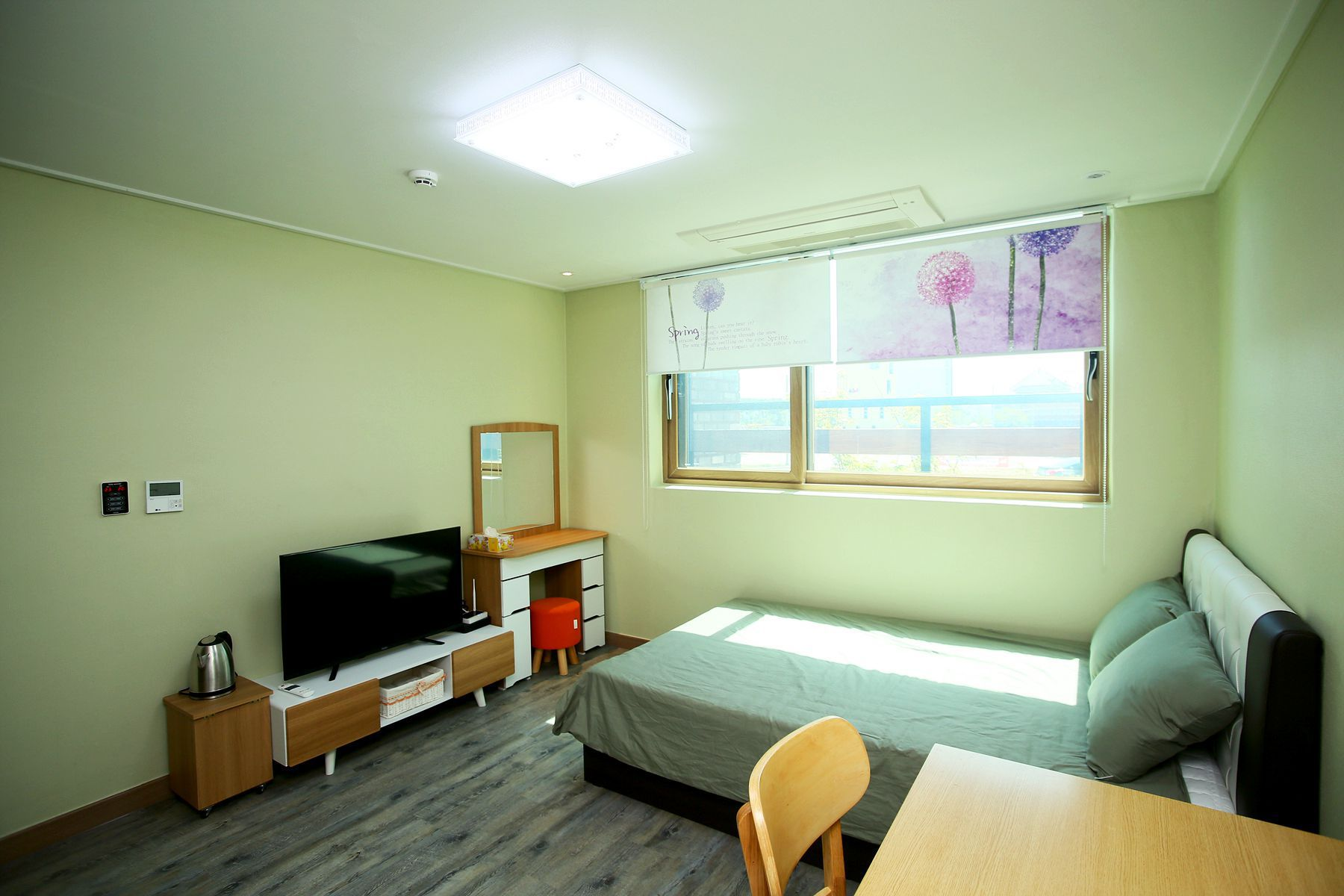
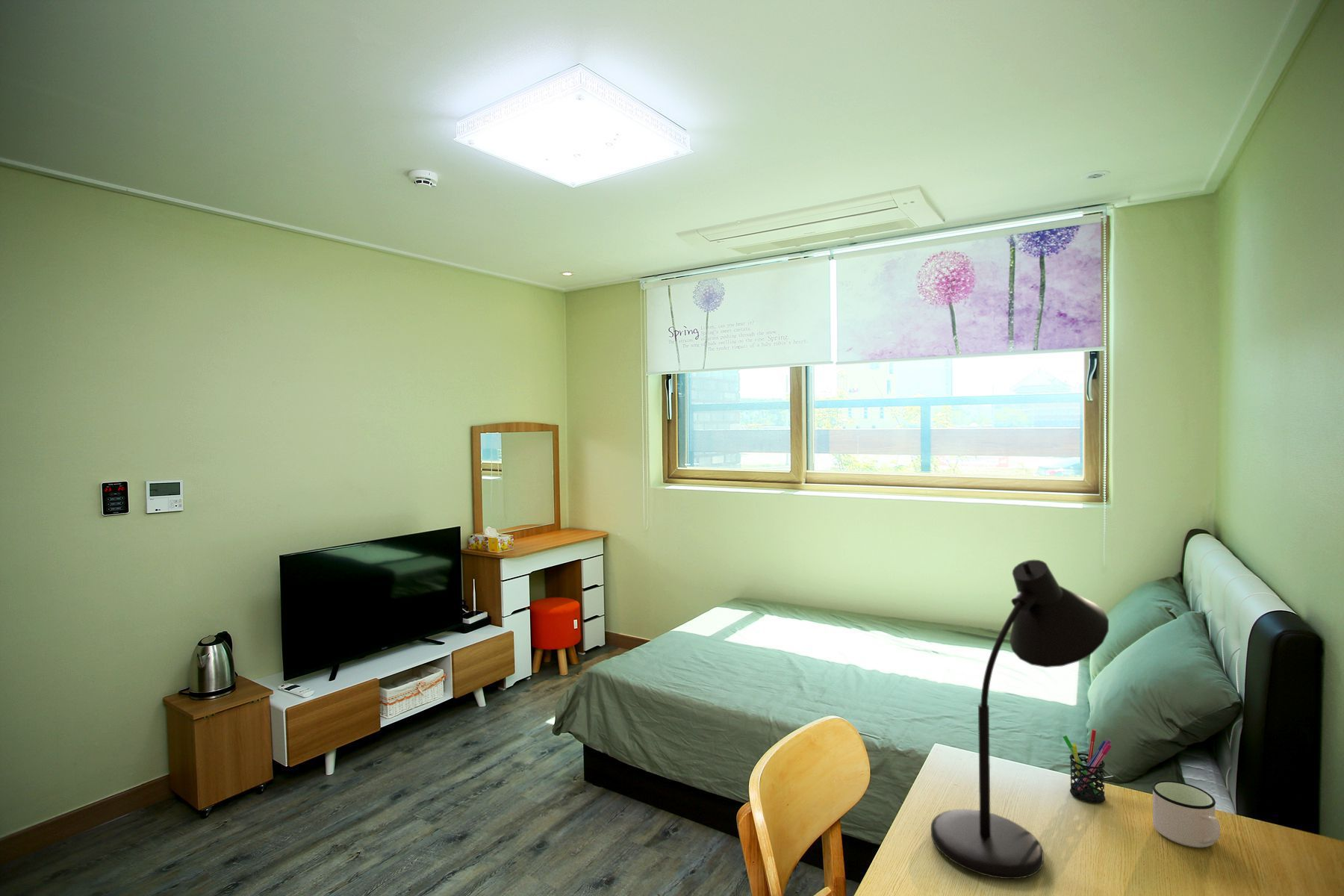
+ mug (1189, 818)
+ pen holder (1084, 761)
+ desk lamp (988, 696)
